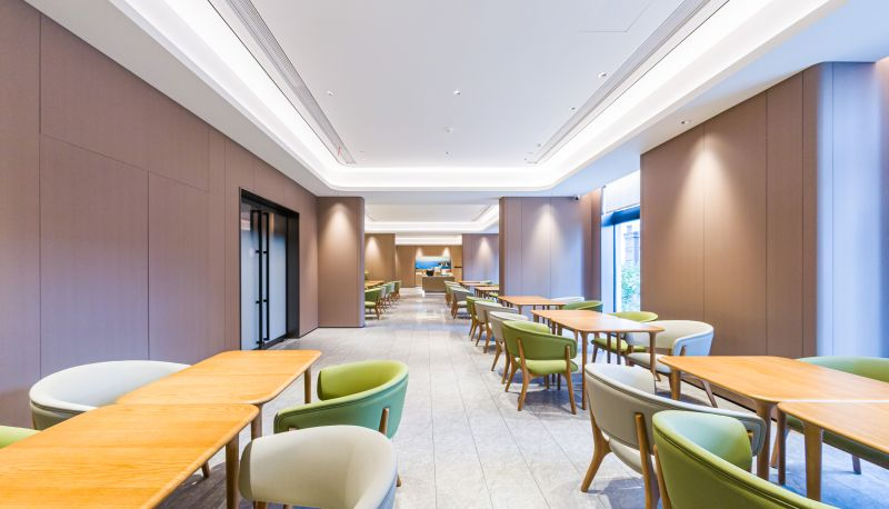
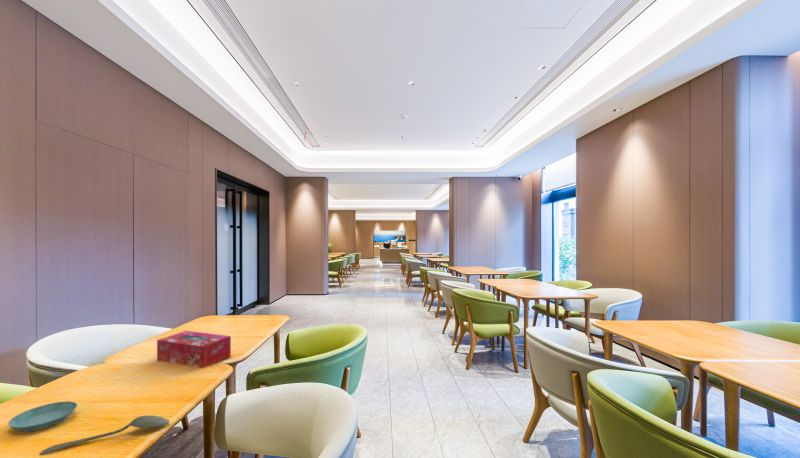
+ spoon (109, 432)
+ saucer (44, 417)
+ tissue box (194, 348)
